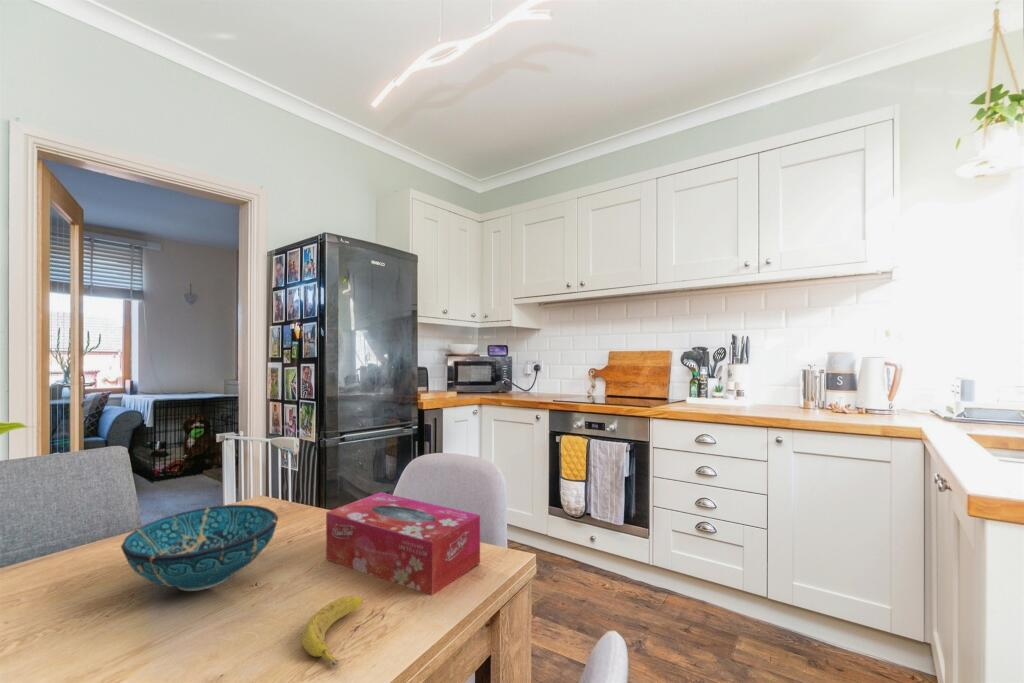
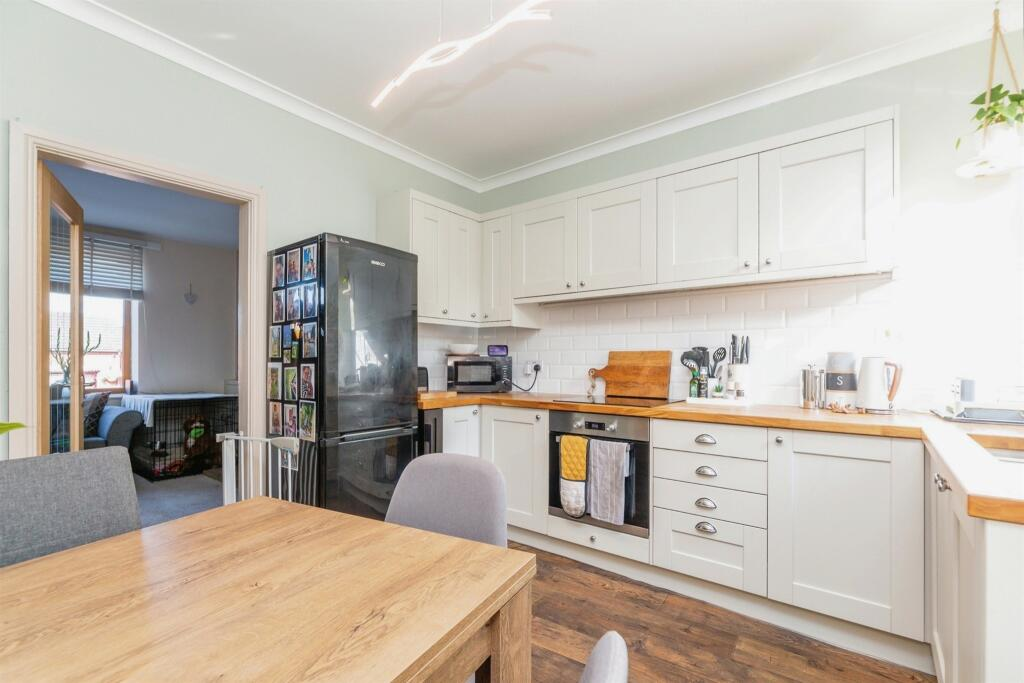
- decorative bowl (205, 552)
- banana (335, 621)
- tissue box (402, 537)
